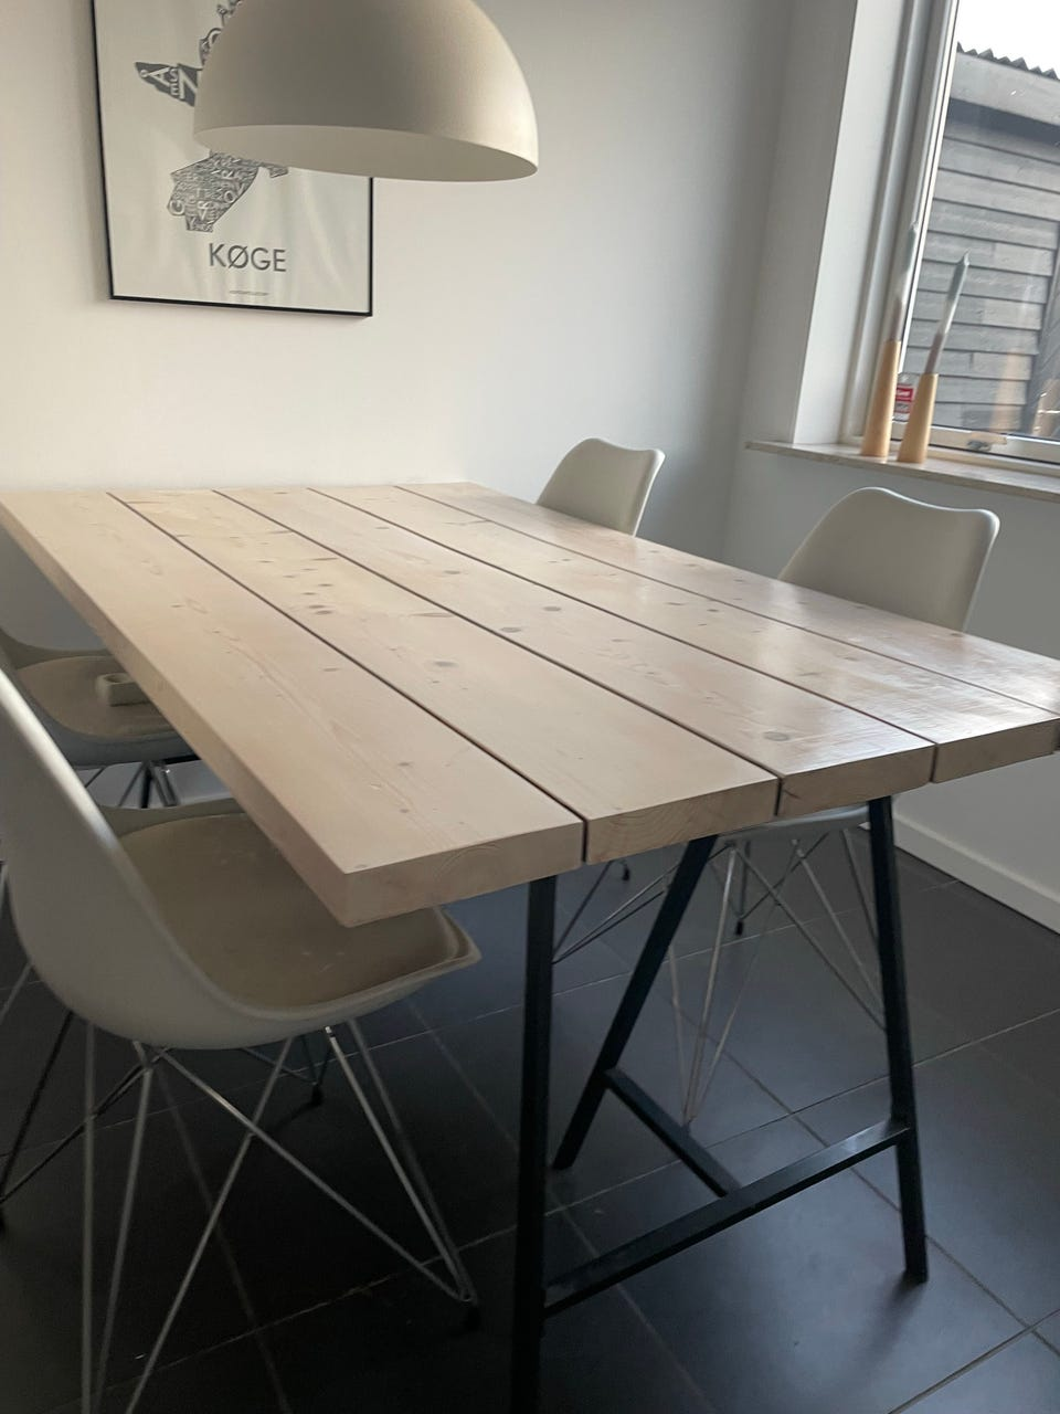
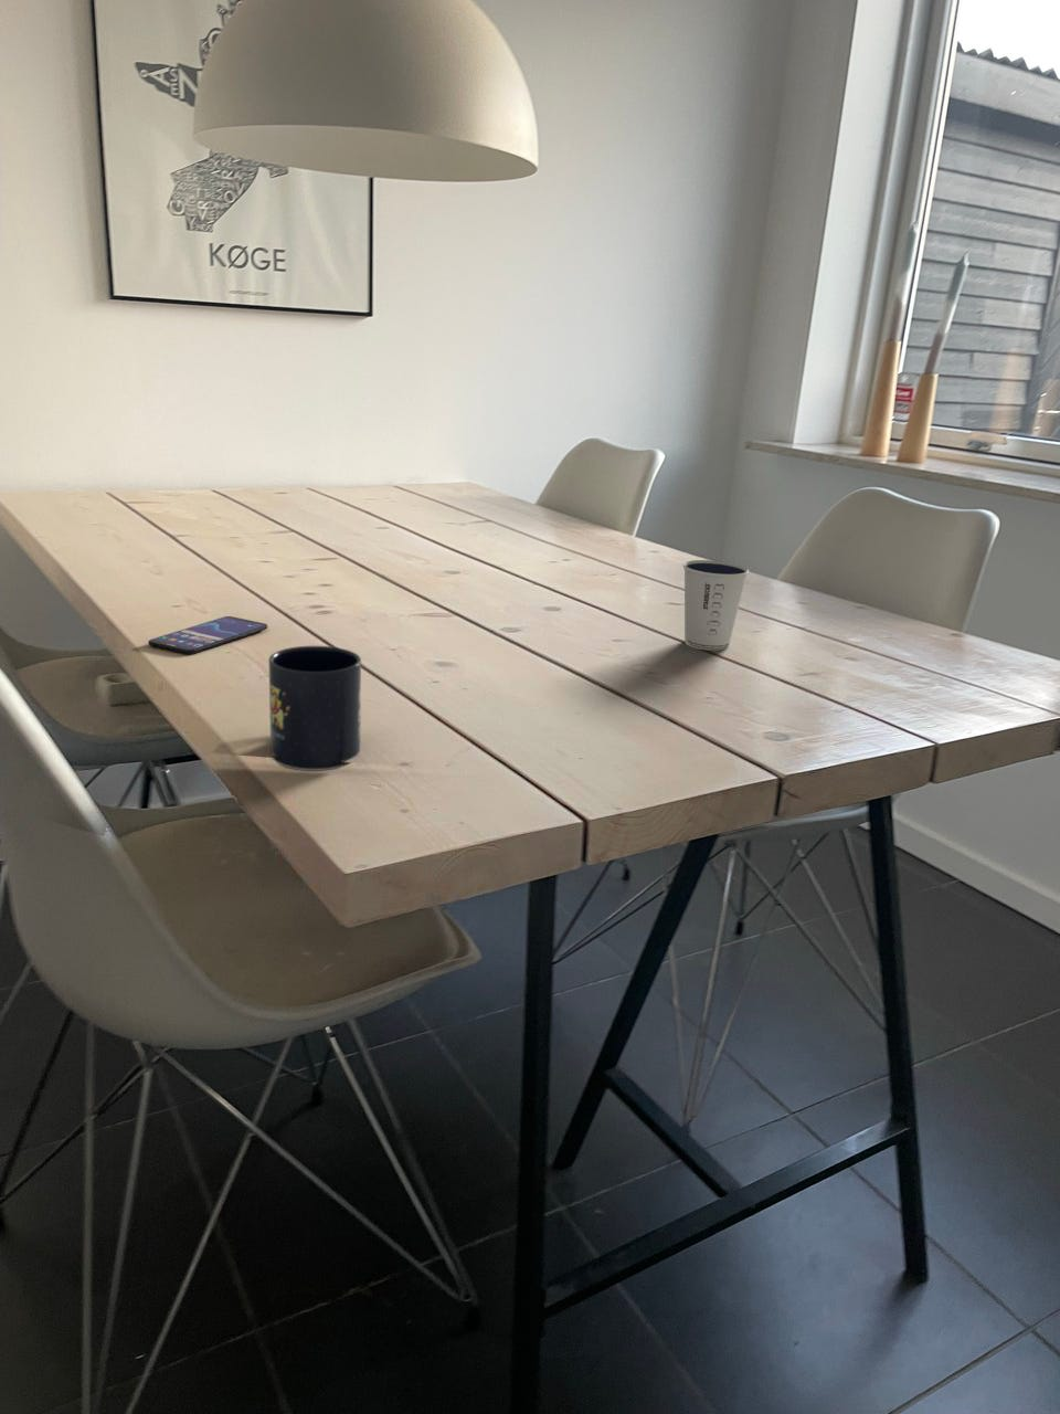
+ smartphone (209, 635)
+ dixie cup (711, 607)
+ mug (311, 699)
